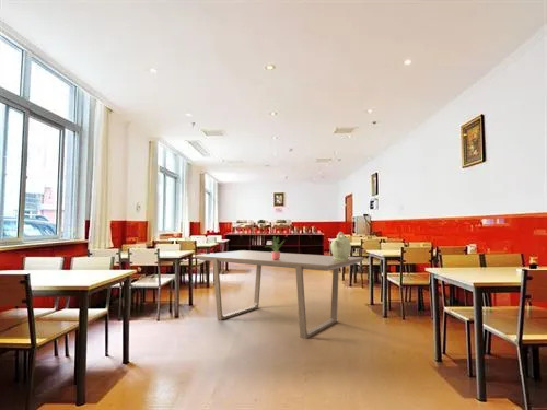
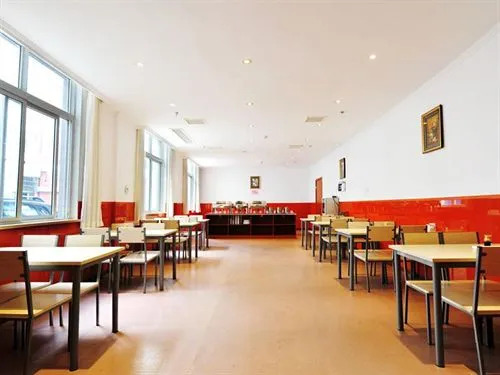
- vessel (340, 245)
- dining table (259, 288)
- potted plant (274, 246)
